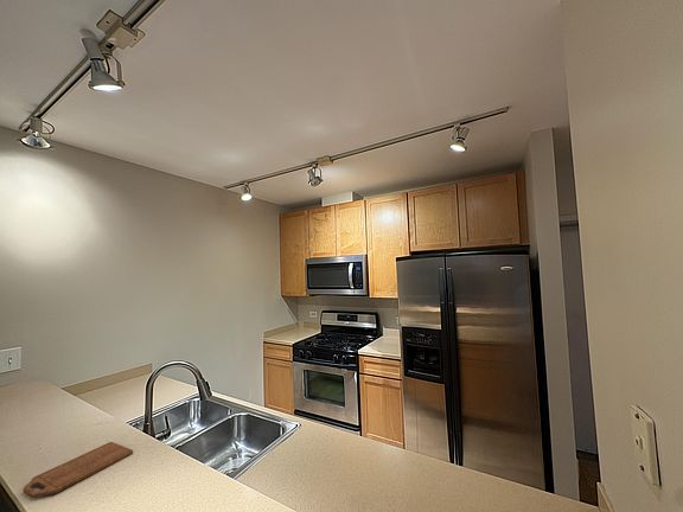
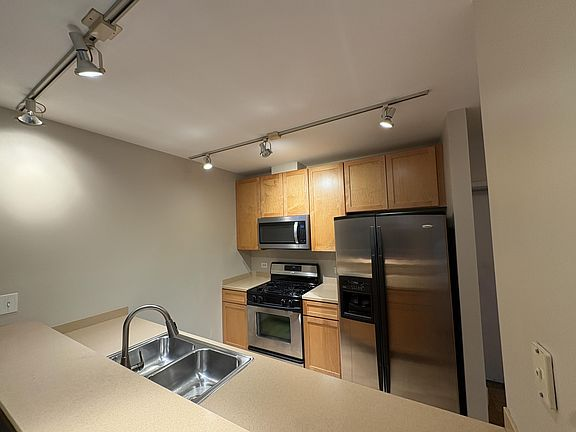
- cutting board (79, 467)
